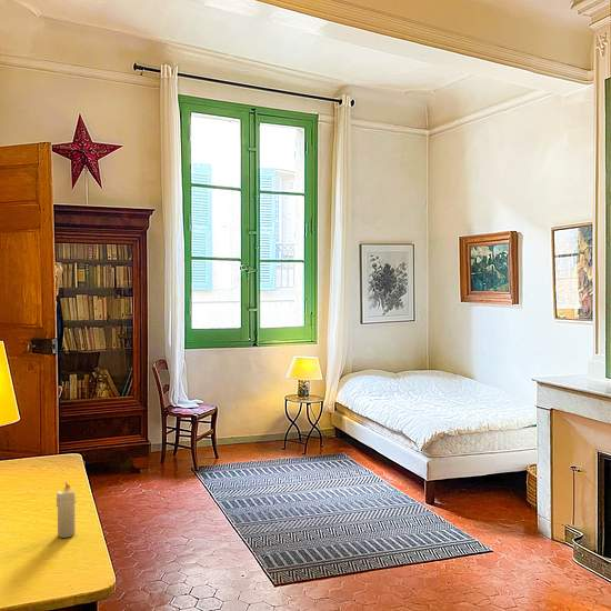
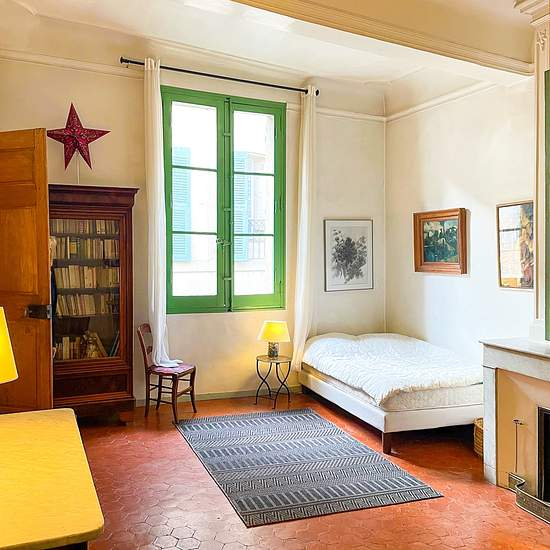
- candle (66, 508)
